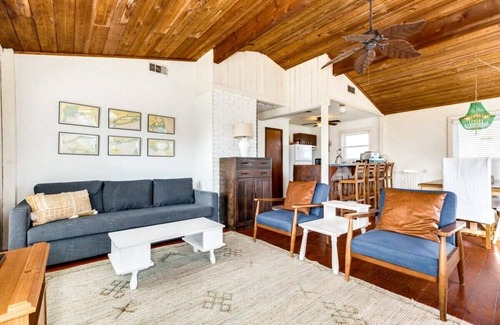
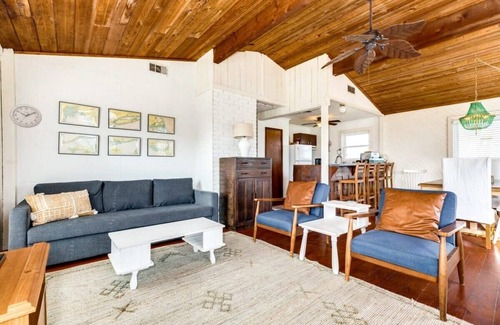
+ wall clock (26, 115)
